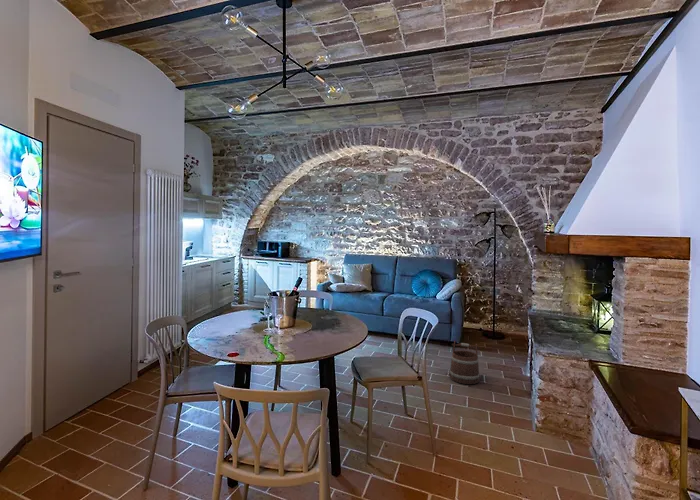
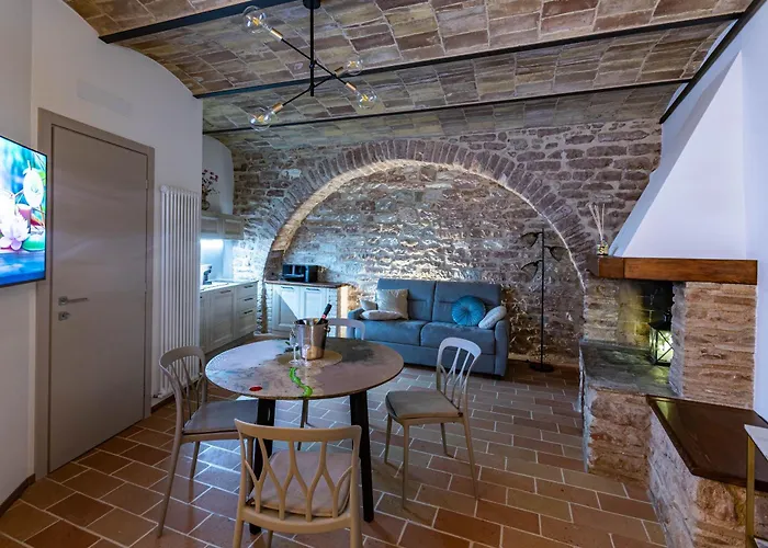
- bucket (464, 360)
